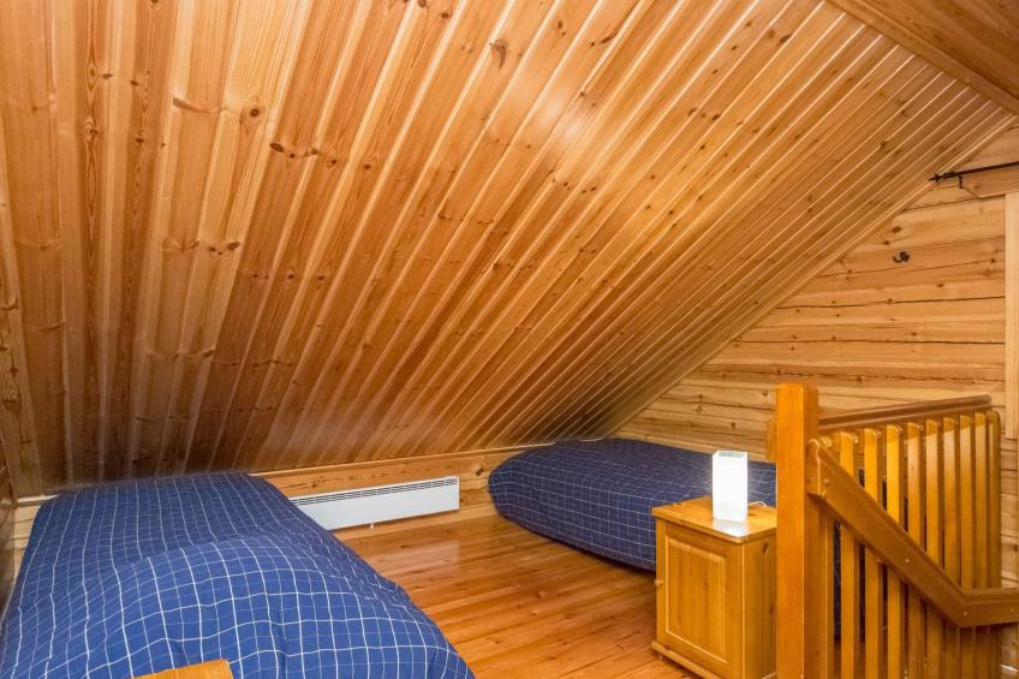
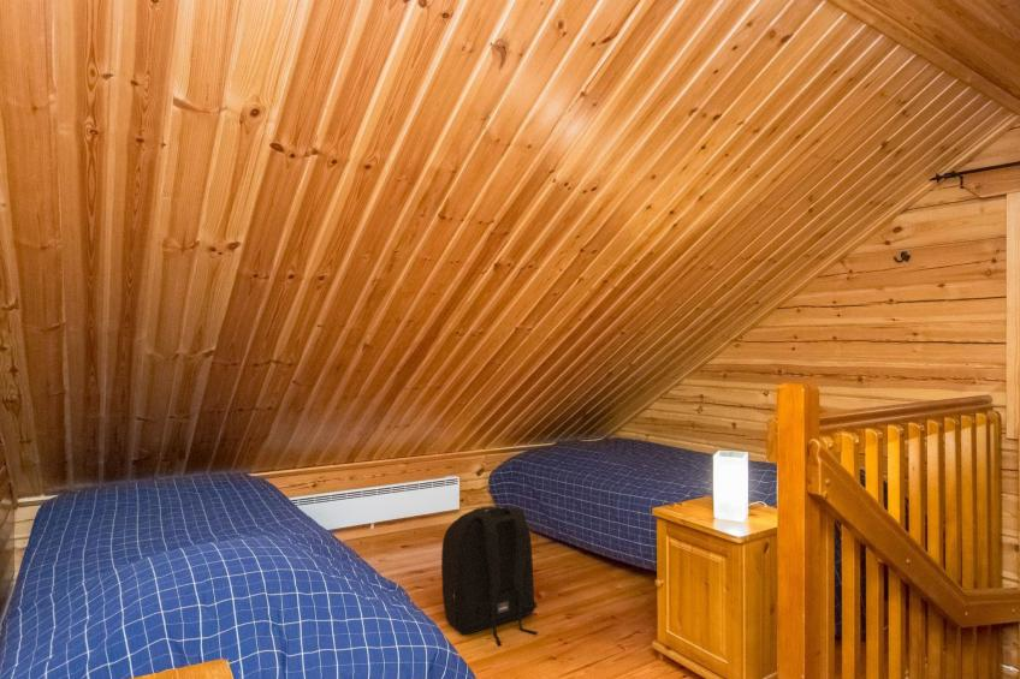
+ backpack (493, 565)
